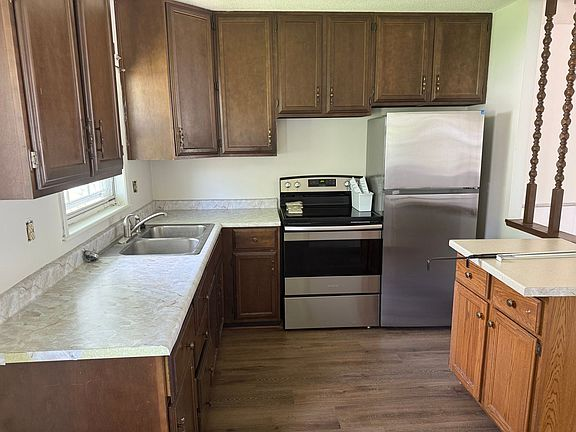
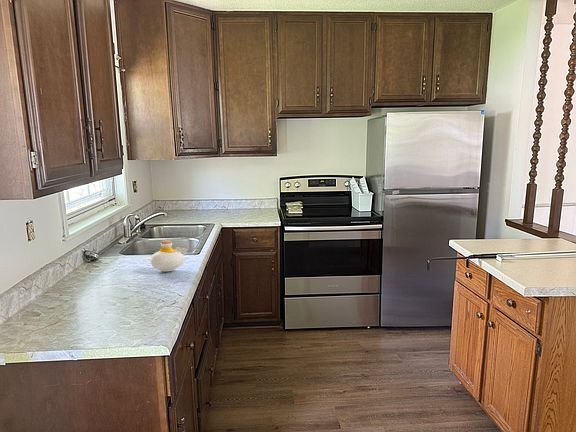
+ bottle (169, 255)
